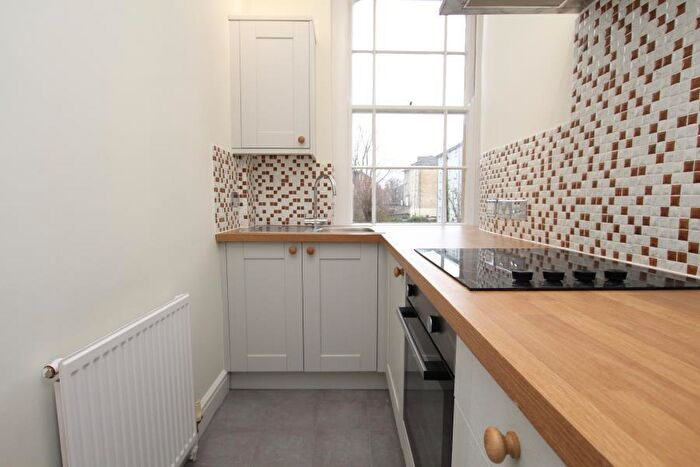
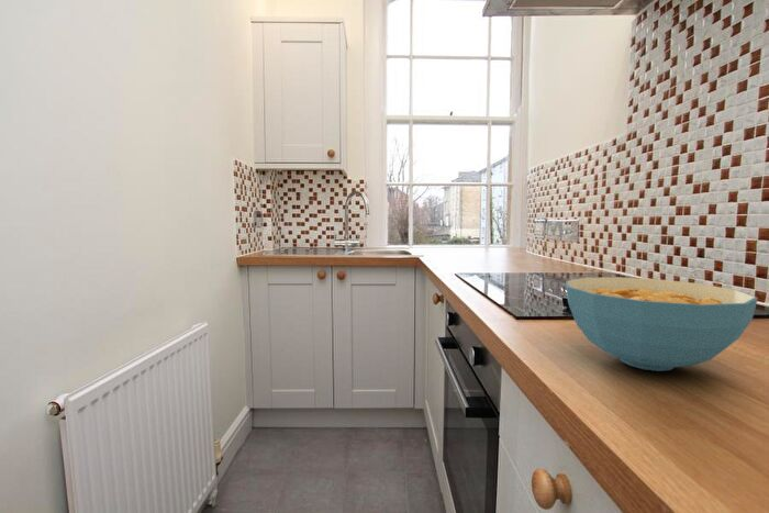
+ cereal bowl (647, 325)
